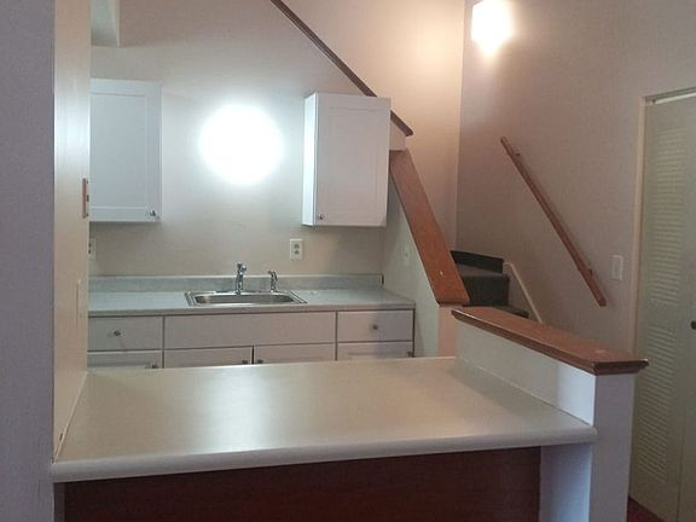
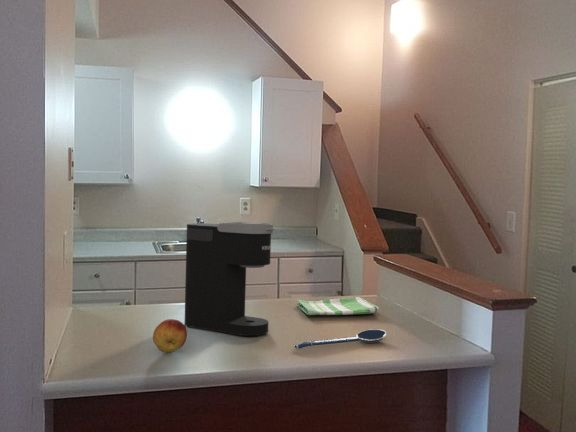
+ coffee maker (227, 275)
+ fruit (169, 335)
+ dish towel (336, 306)
+ spoon (340, 338)
